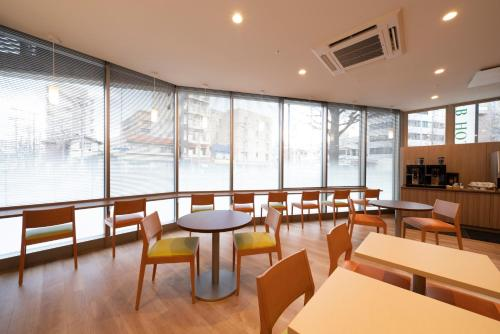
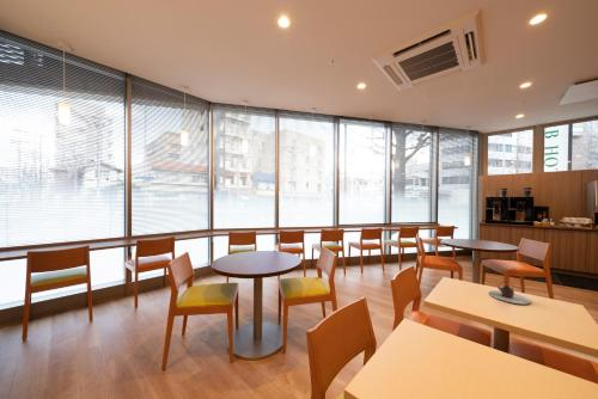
+ teapot (508, 289)
